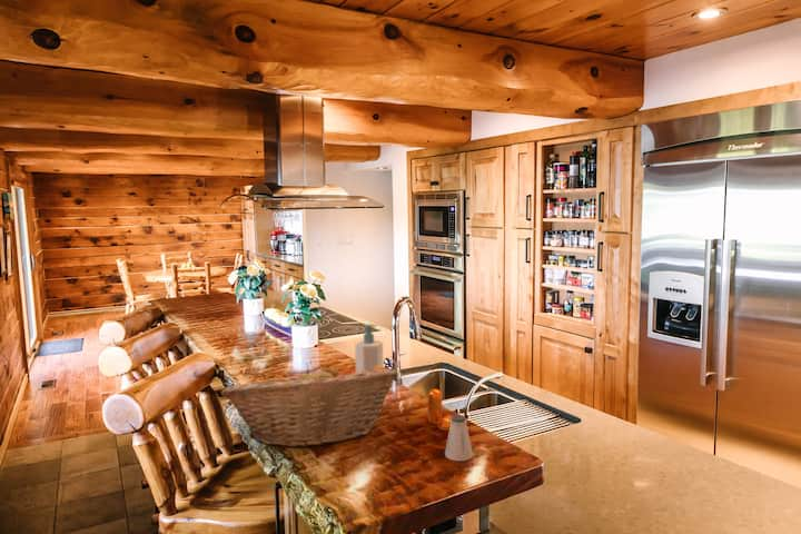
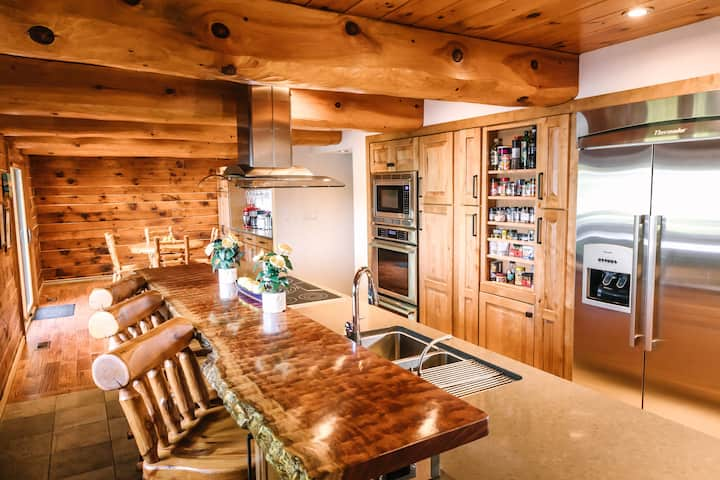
- soap bottle (368, 354)
- saltshaker (458, 436)
- pepper shaker (439, 408)
- fruit basket (313, 395)
